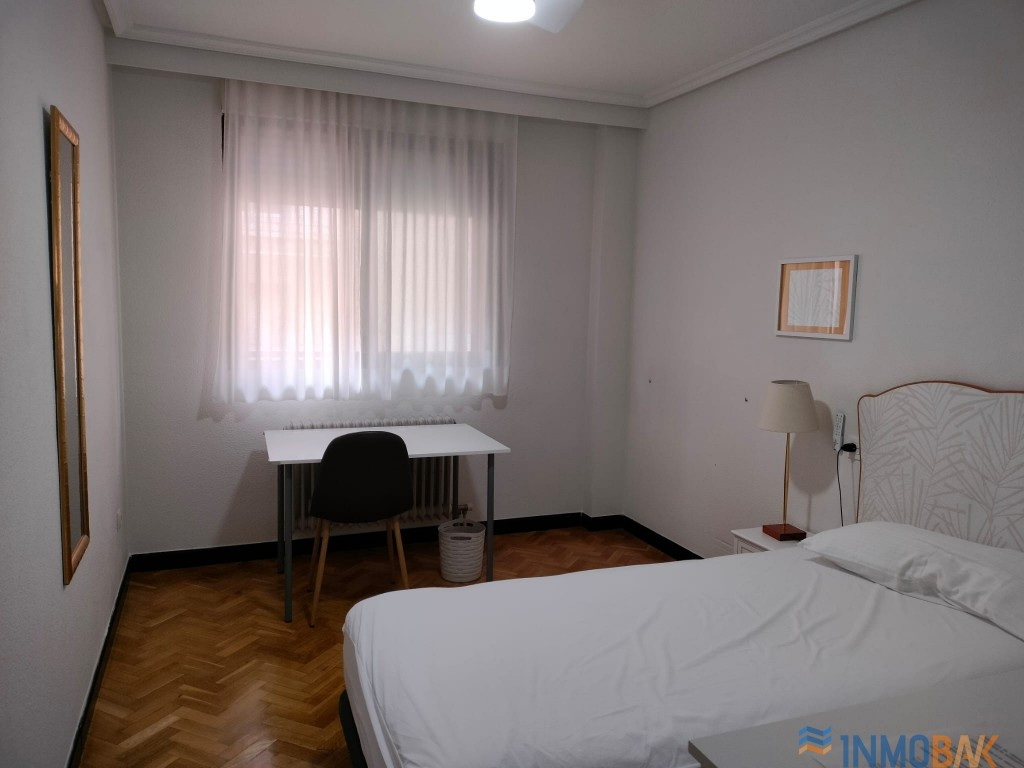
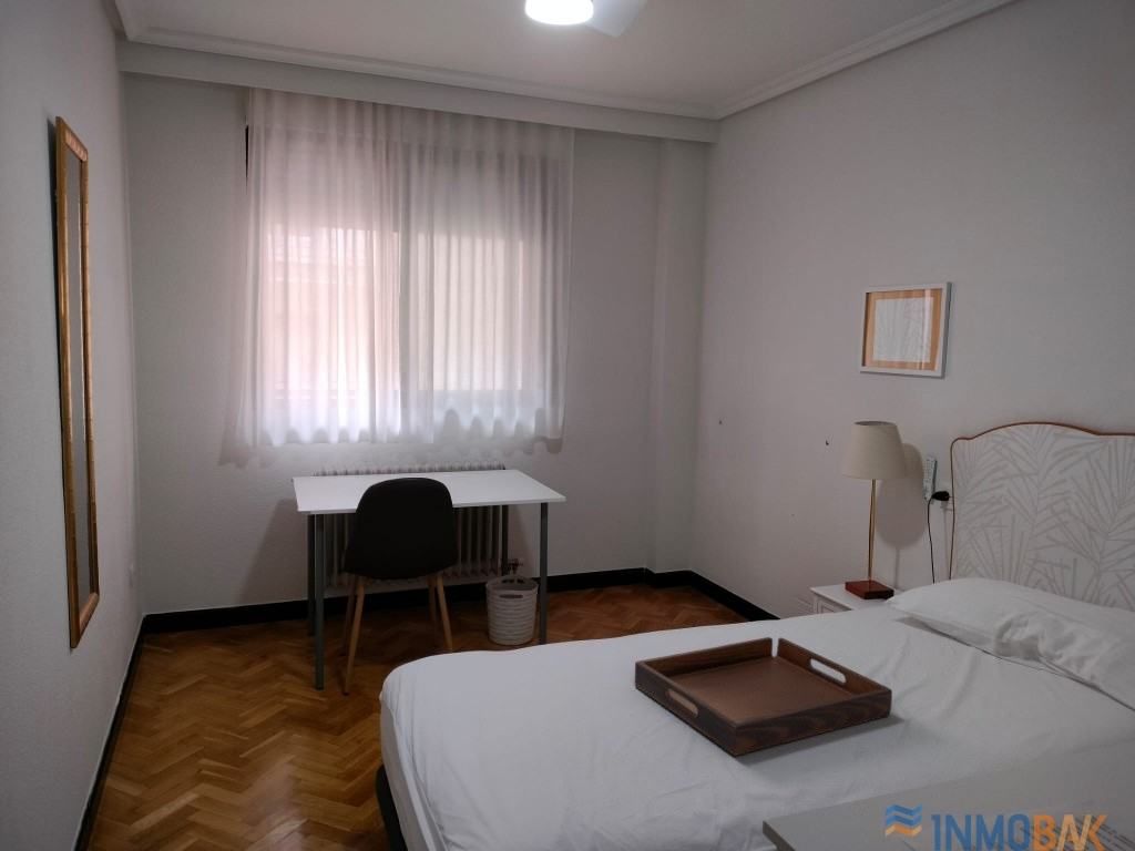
+ serving tray (758, 687)
